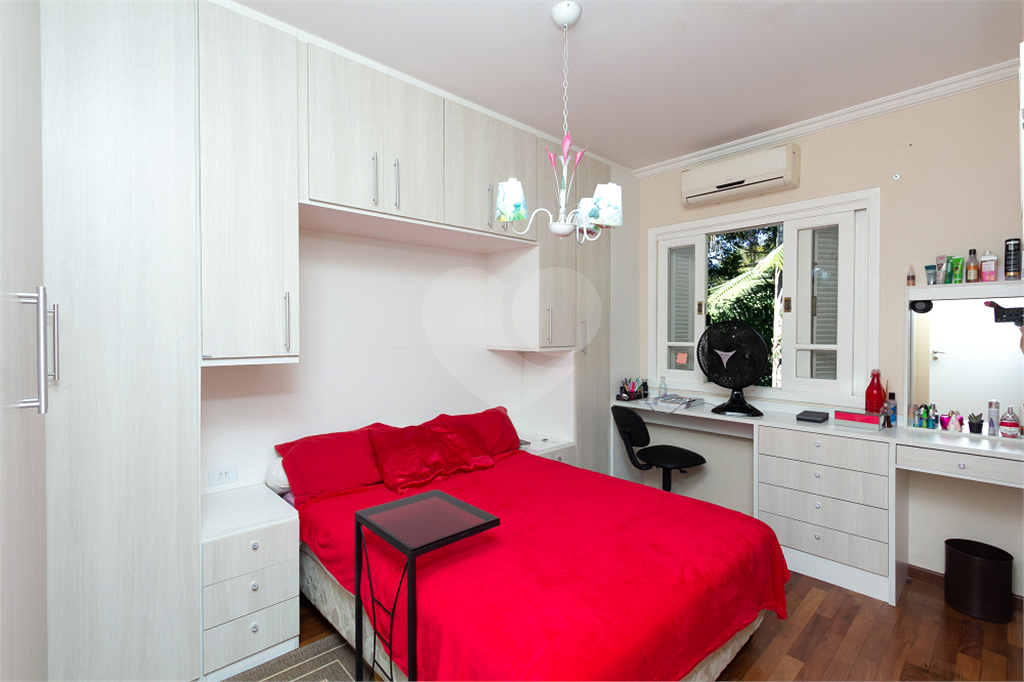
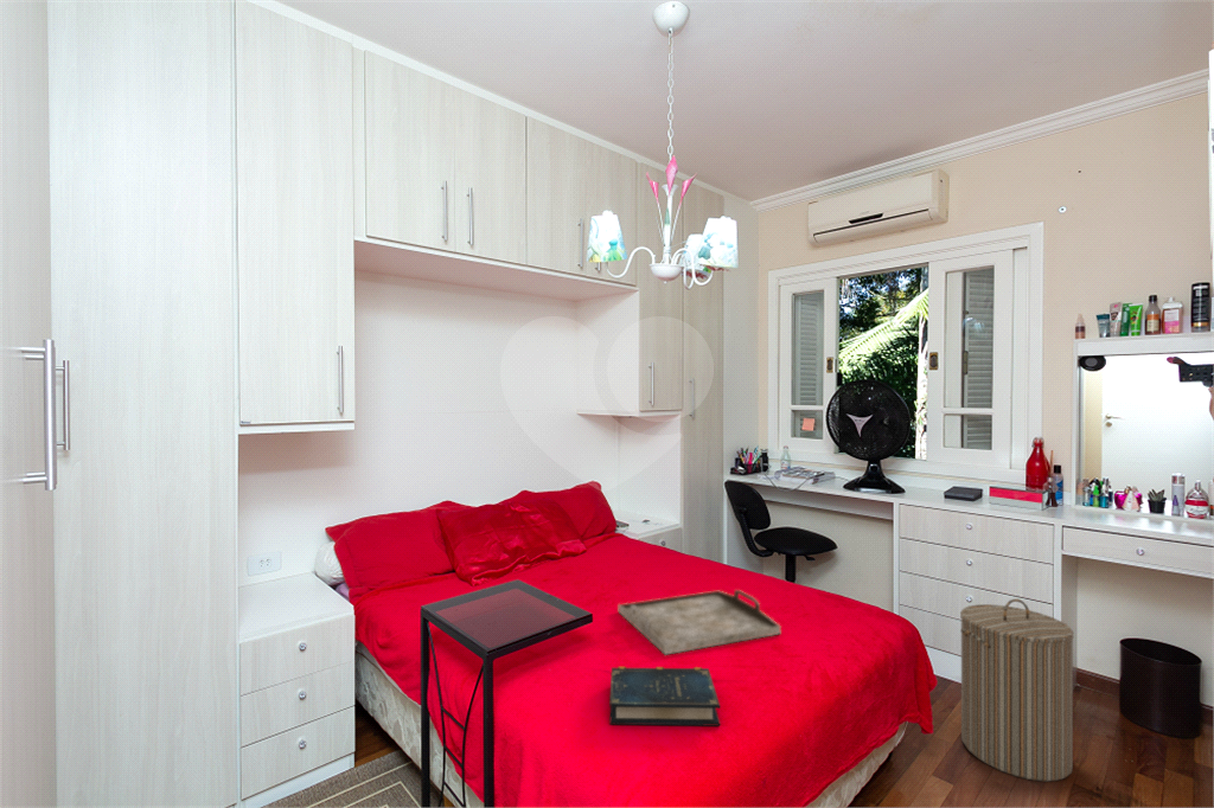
+ laundry hamper (1014, 675)
+ serving tray (695, 611)
+ book (662, 693)
